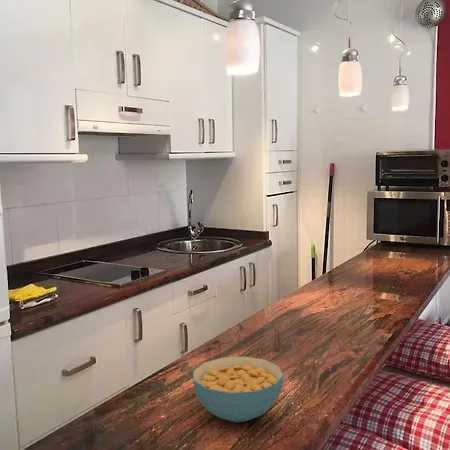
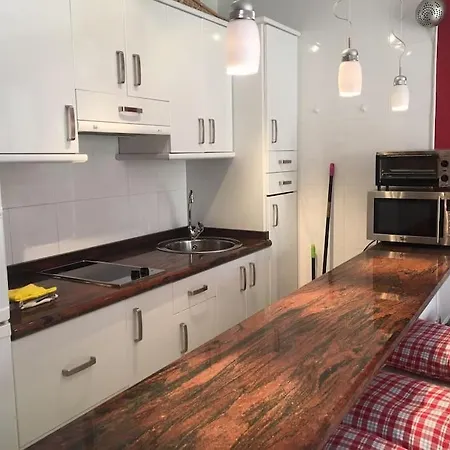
- cereal bowl (238, 394)
